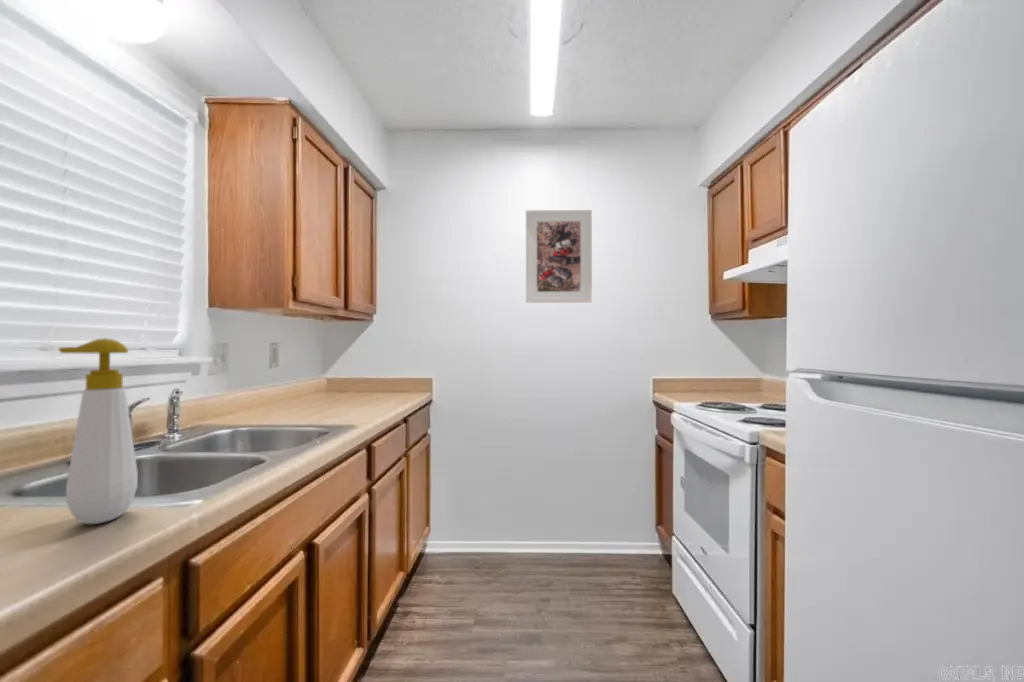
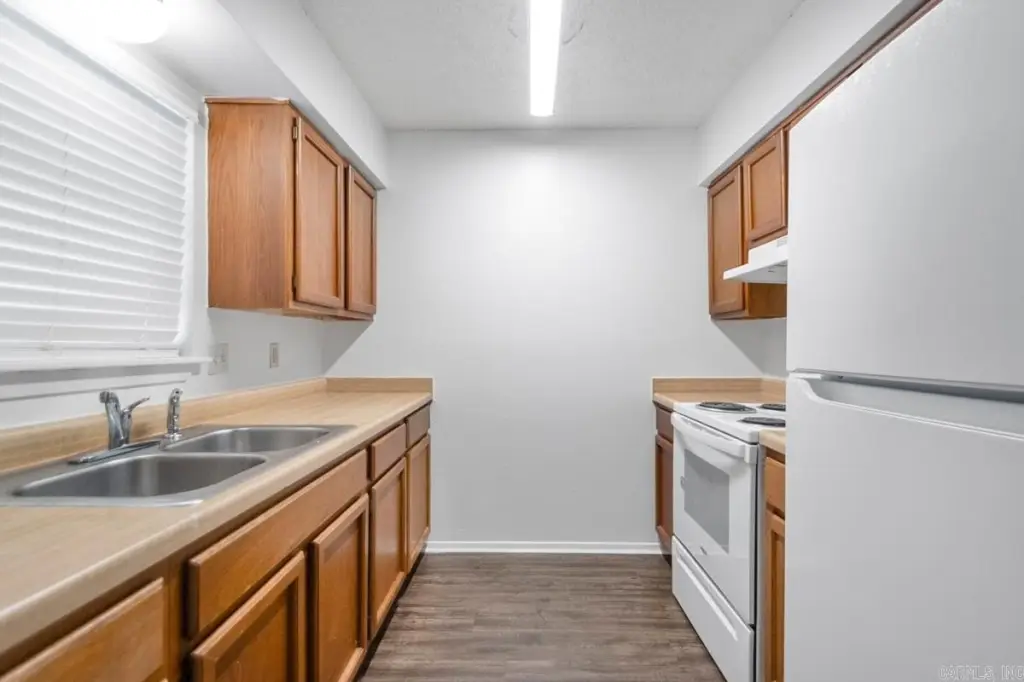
- soap bottle (97, 428)
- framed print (558, 256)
